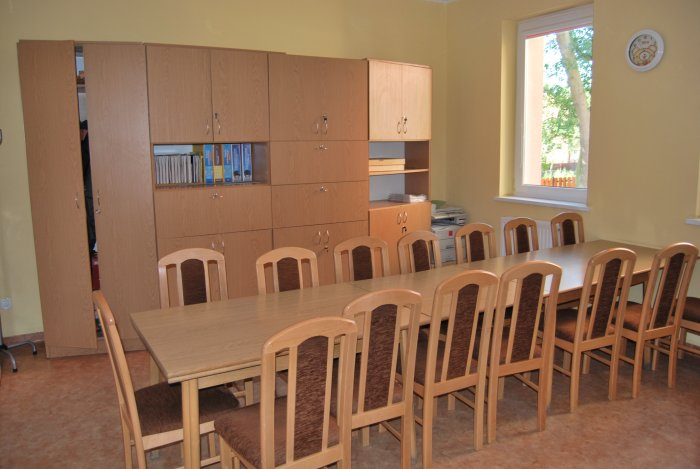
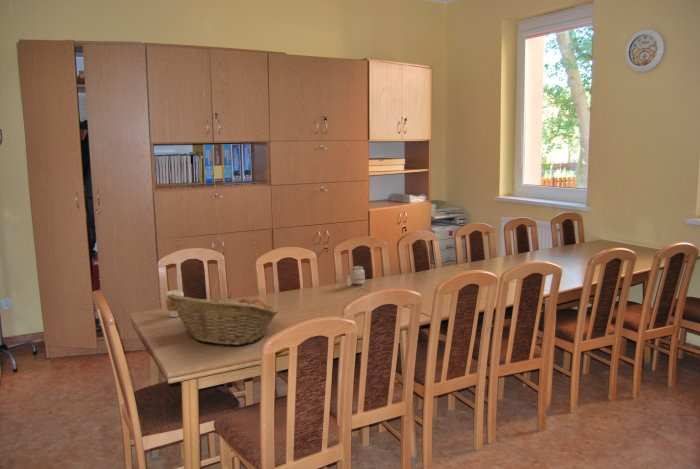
+ candle (356, 276)
+ coffee cup (173, 303)
+ fruit basket (223, 312)
